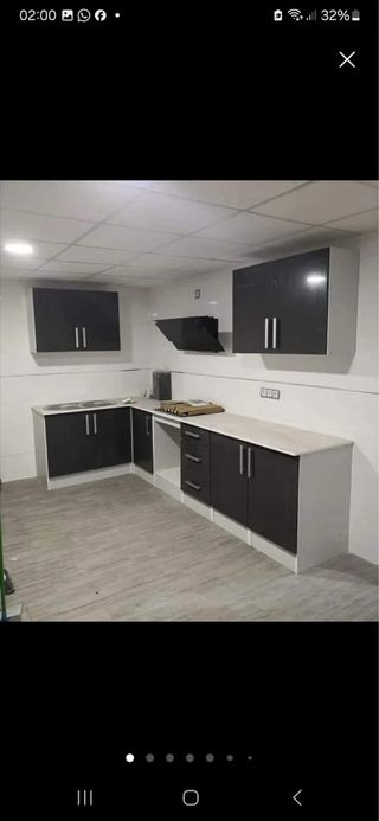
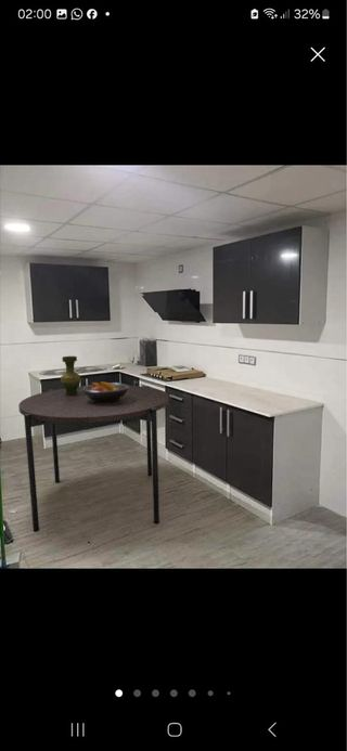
+ vase (70, 375)
+ fruit bowl (105, 391)
+ dining table (93, 422)
